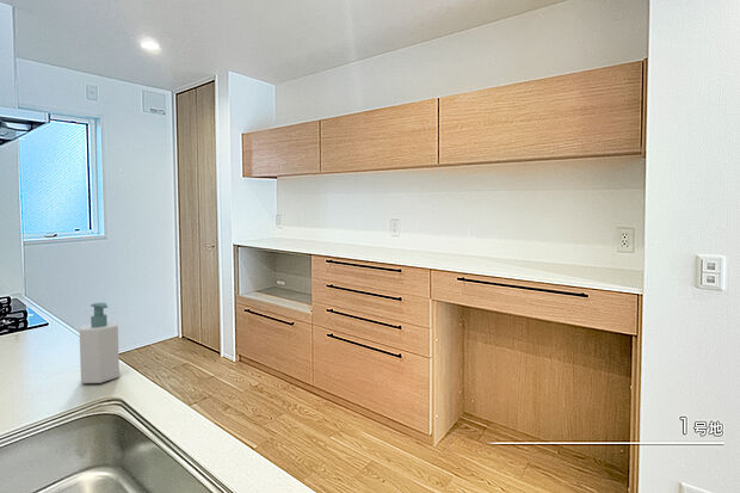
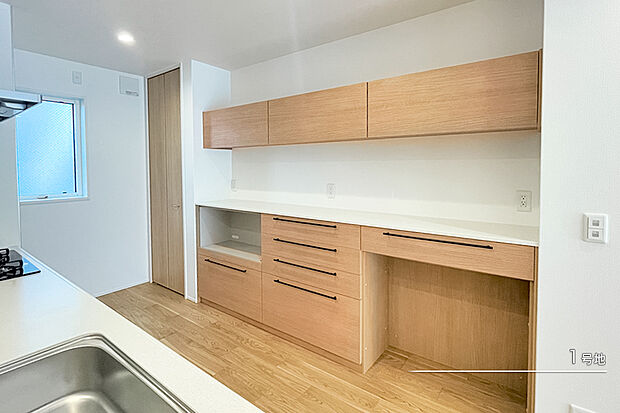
- soap bottle (99, 340)
